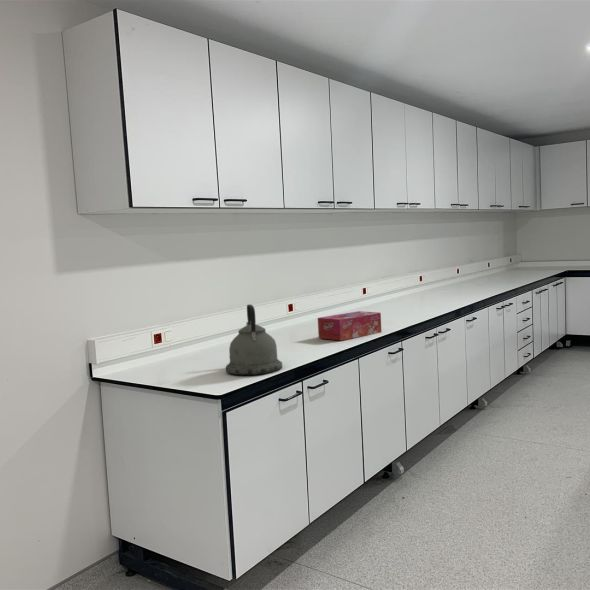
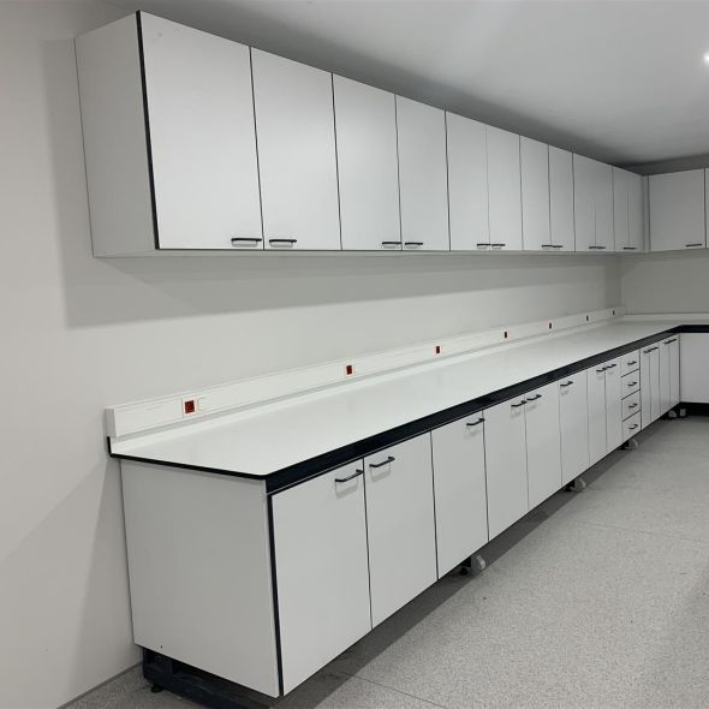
- tissue box (349, 325)
- kettle (250, 337)
